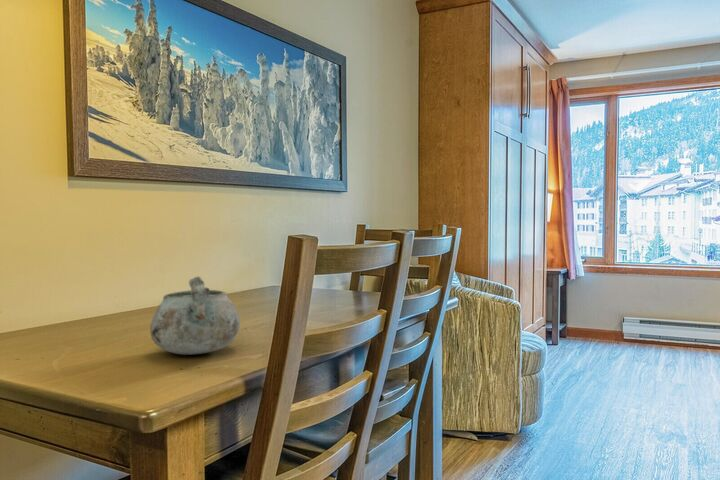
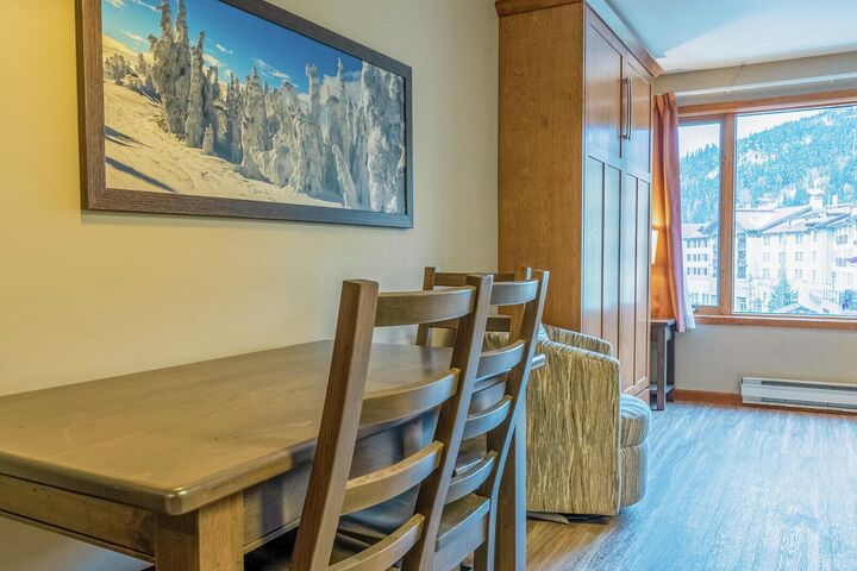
- decorative bowl (195, 314)
